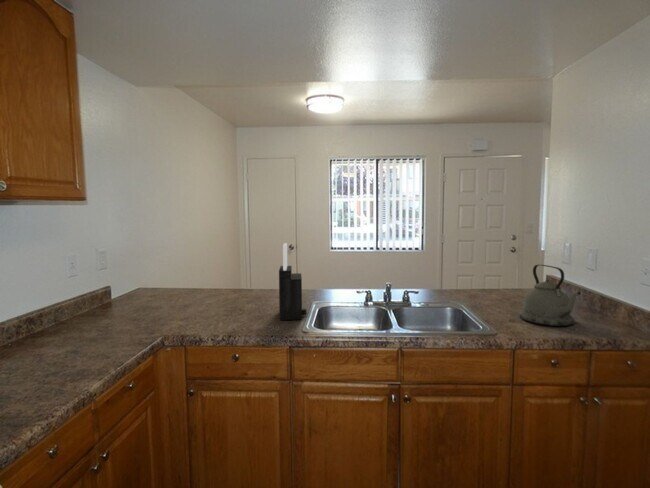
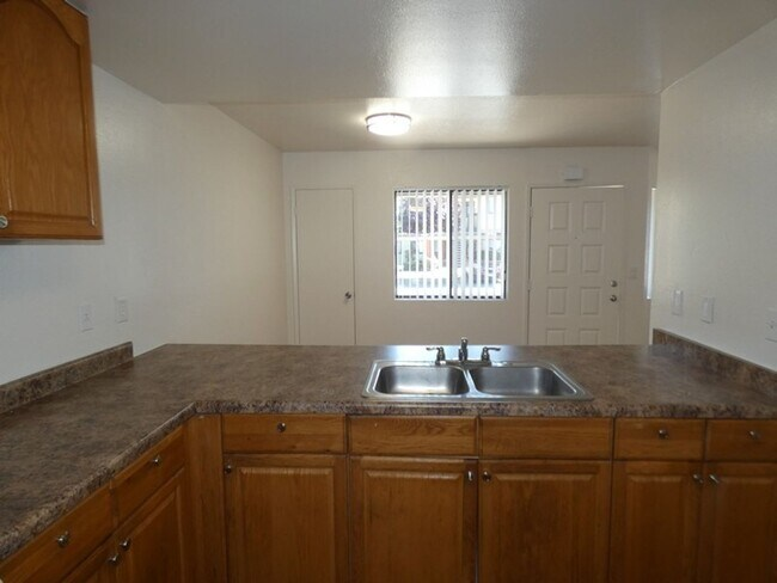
- kettle (550, 293)
- knife block (293, 279)
